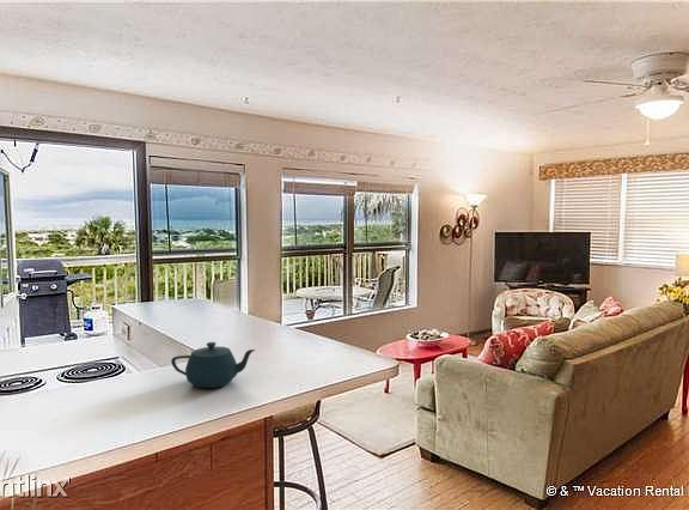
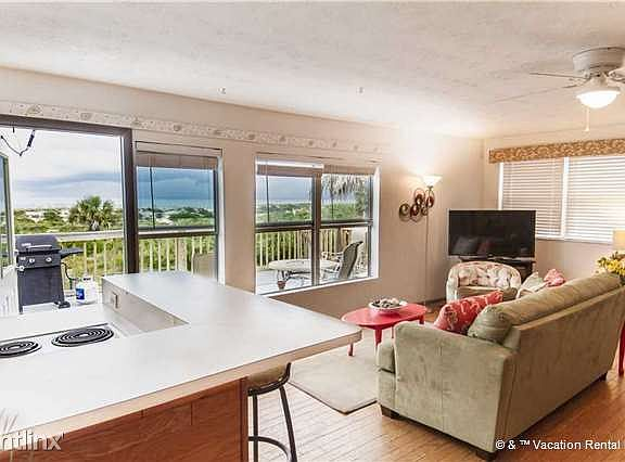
- teapot (214, 362)
